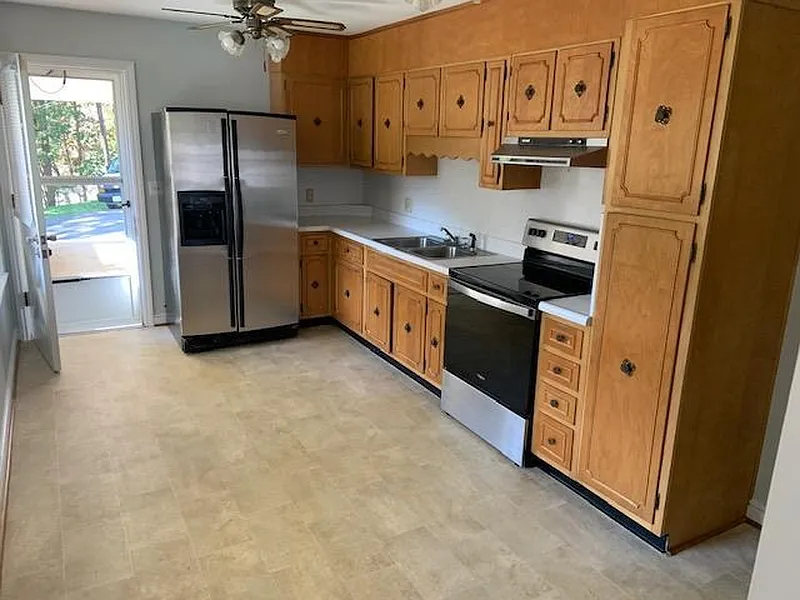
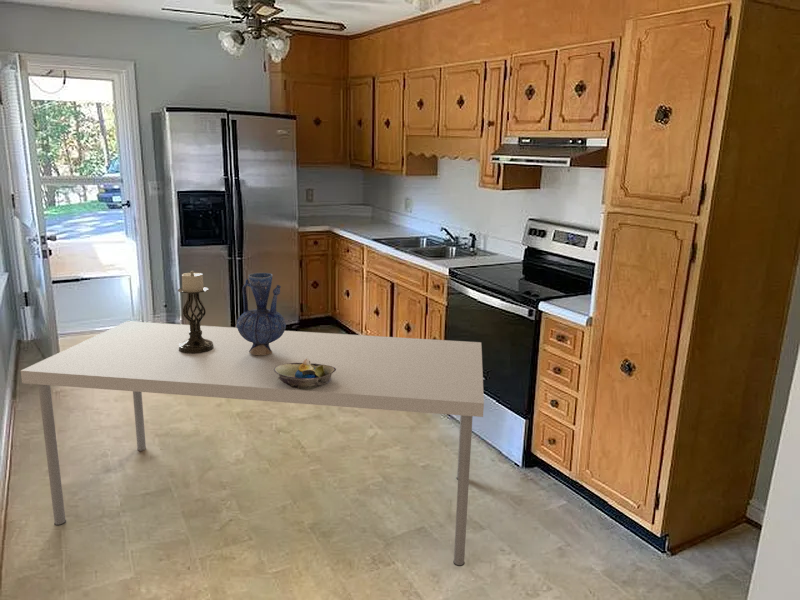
+ vase (261, 313)
+ decorative bowl (311, 369)
+ candle holder (194, 309)
+ dining table (275, 401)
